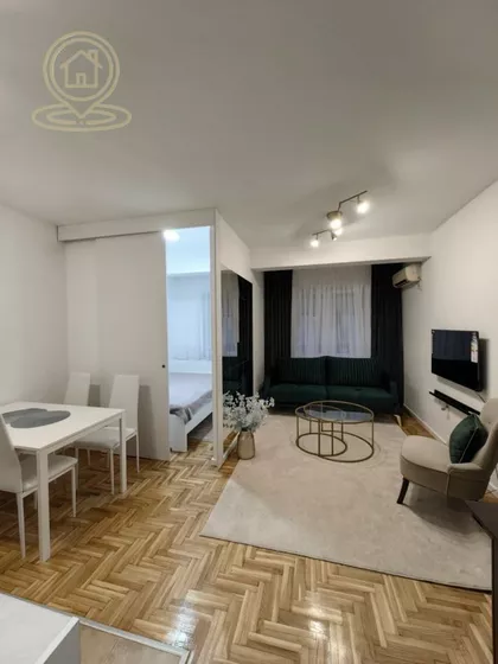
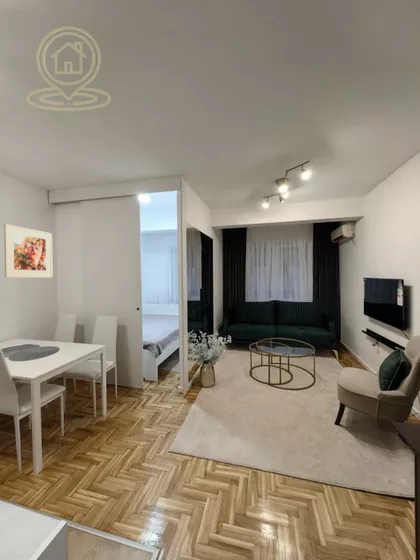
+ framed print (30, 253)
